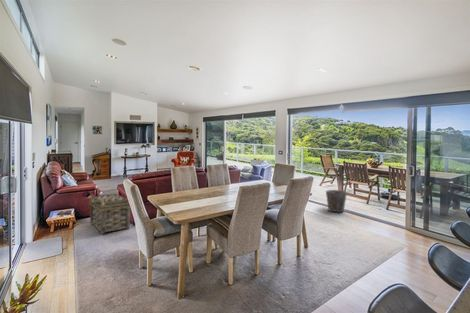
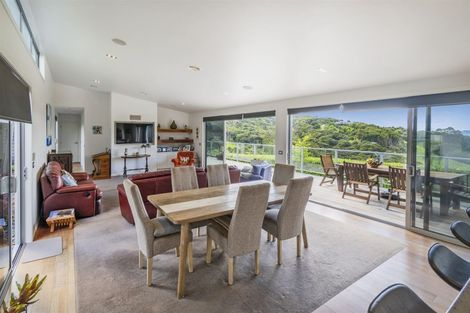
- basket (108, 210)
- waste bin (336, 200)
